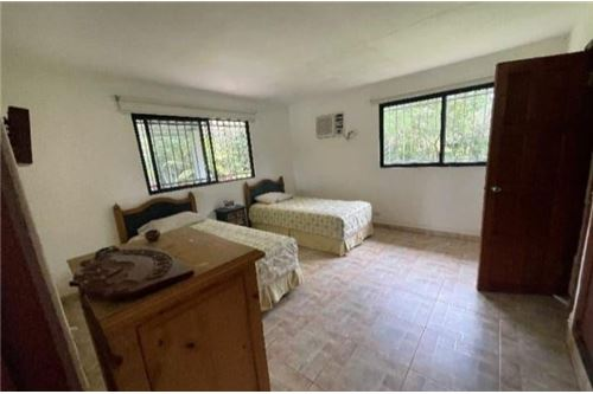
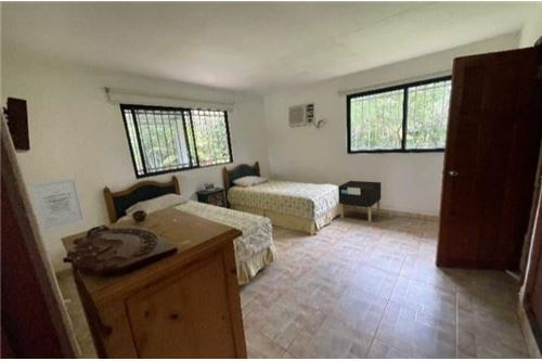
+ nightstand (359, 199)
+ wall art (59, 204)
